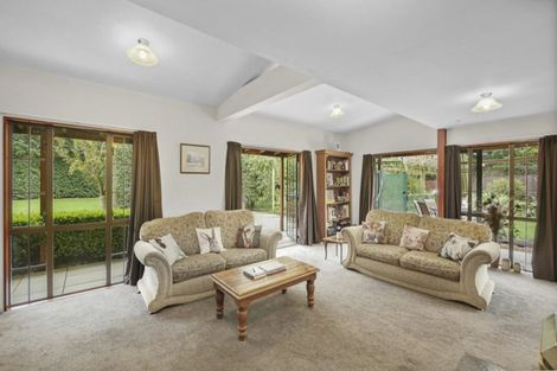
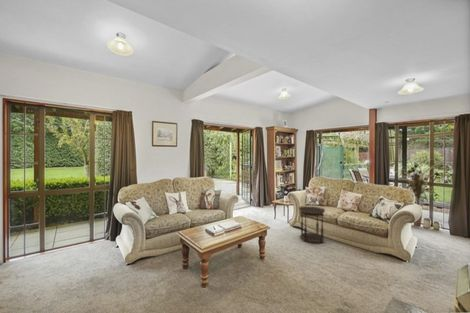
+ side table (316, 223)
